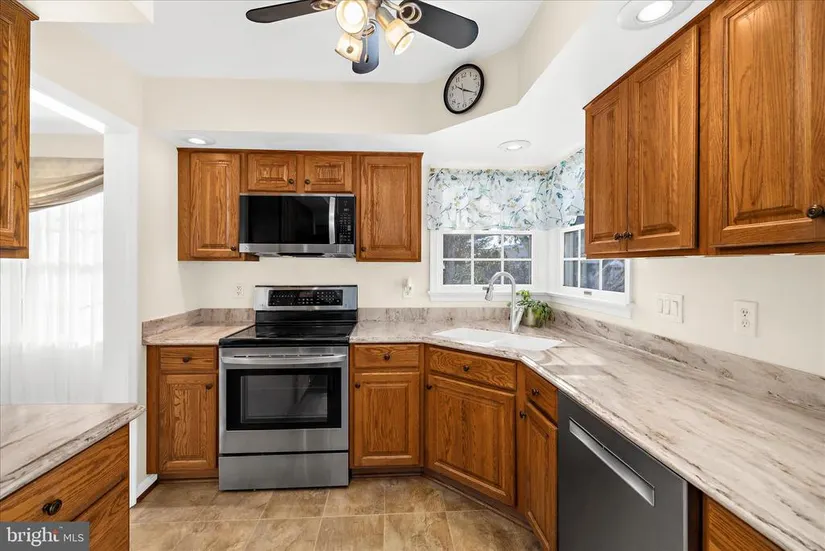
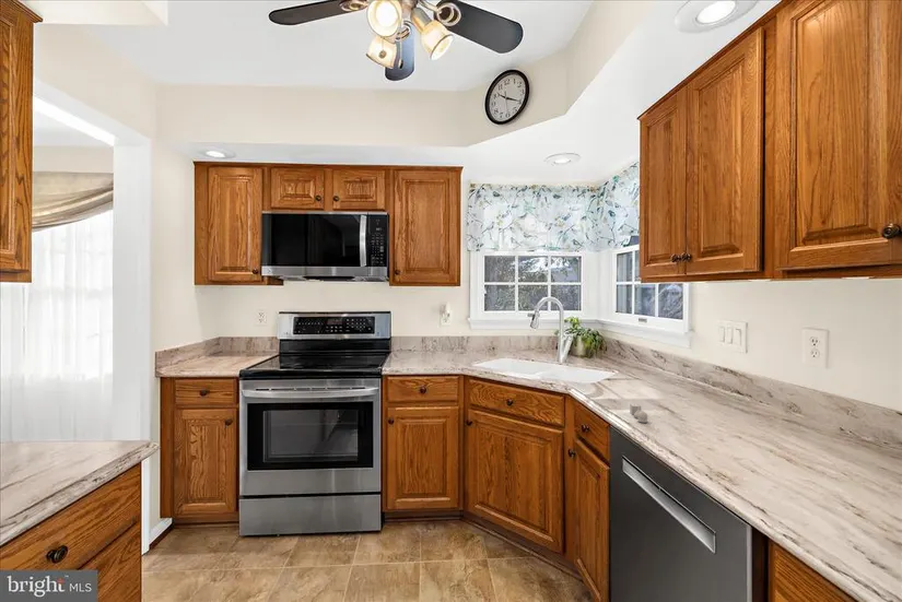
+ salt and pepper shaker set (639, 412)
